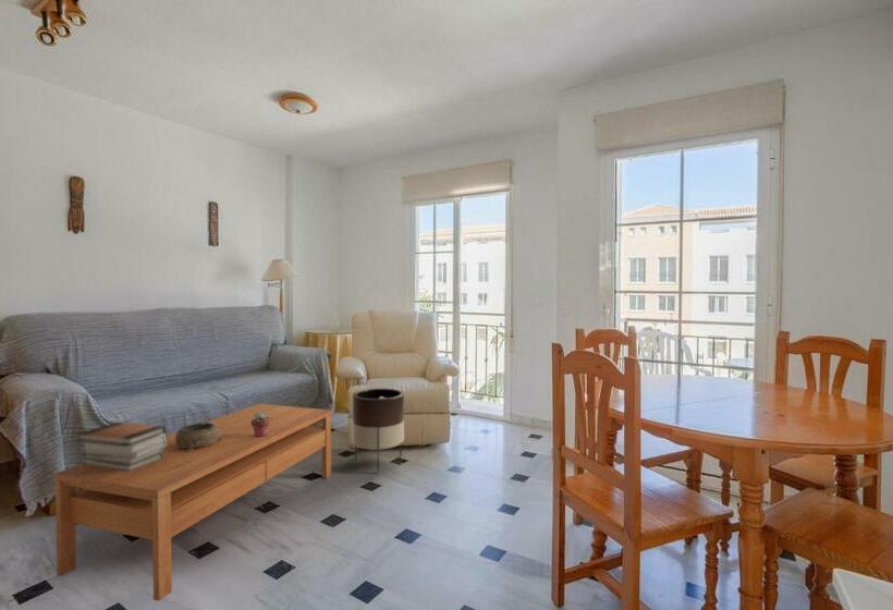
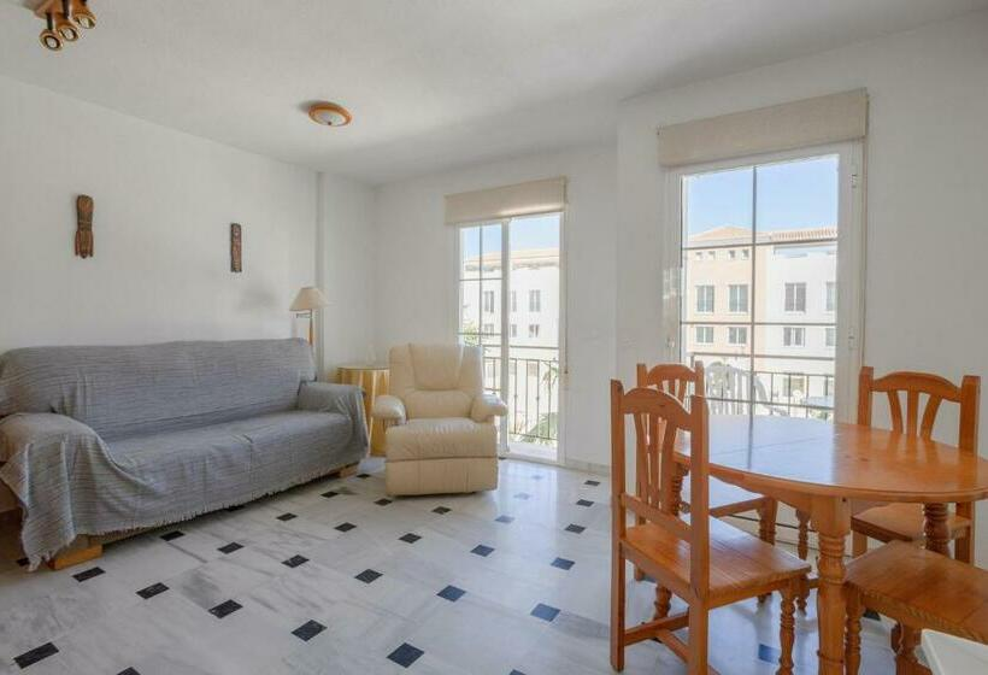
- potted succulent (260, 423)
- book stack (123, 444)
- coffee table (223, 474)
- decorative bowl (196, 435)
- planter (378, 428)
